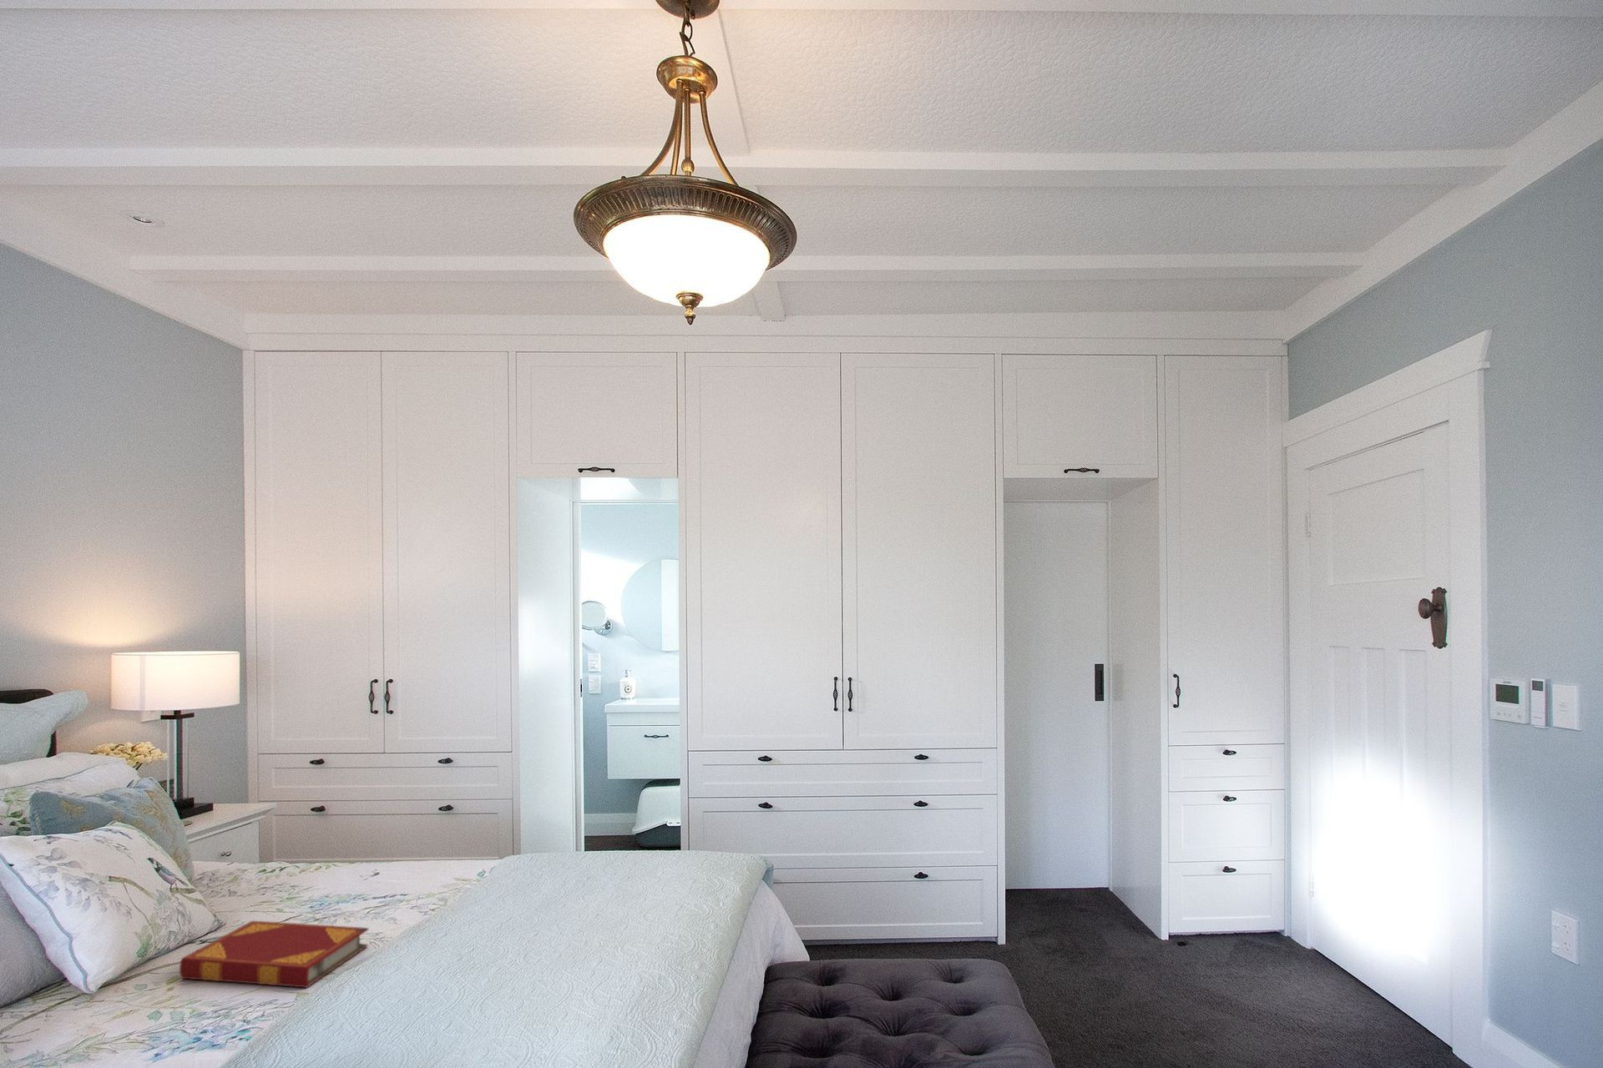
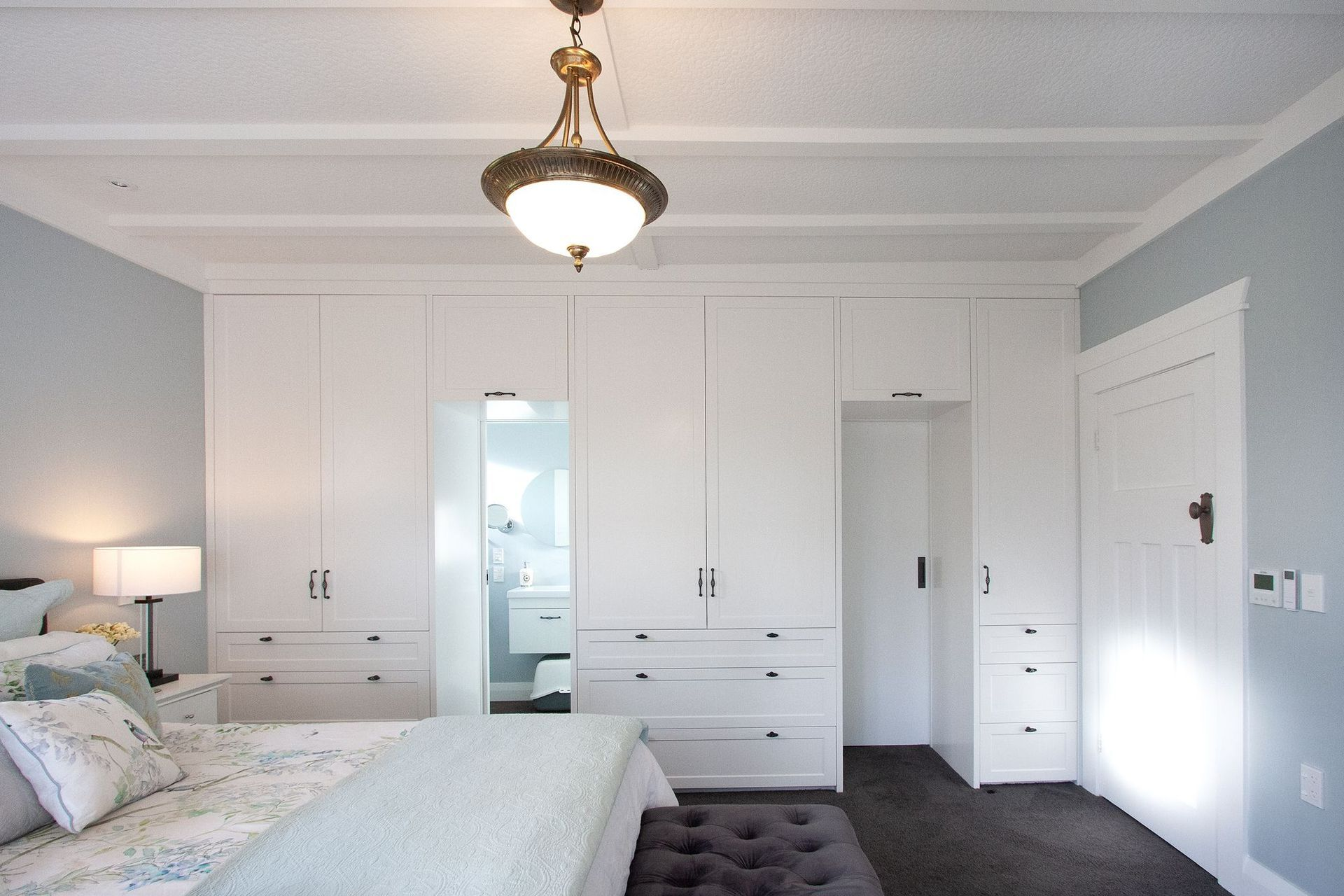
- hardback book (277, 952)
